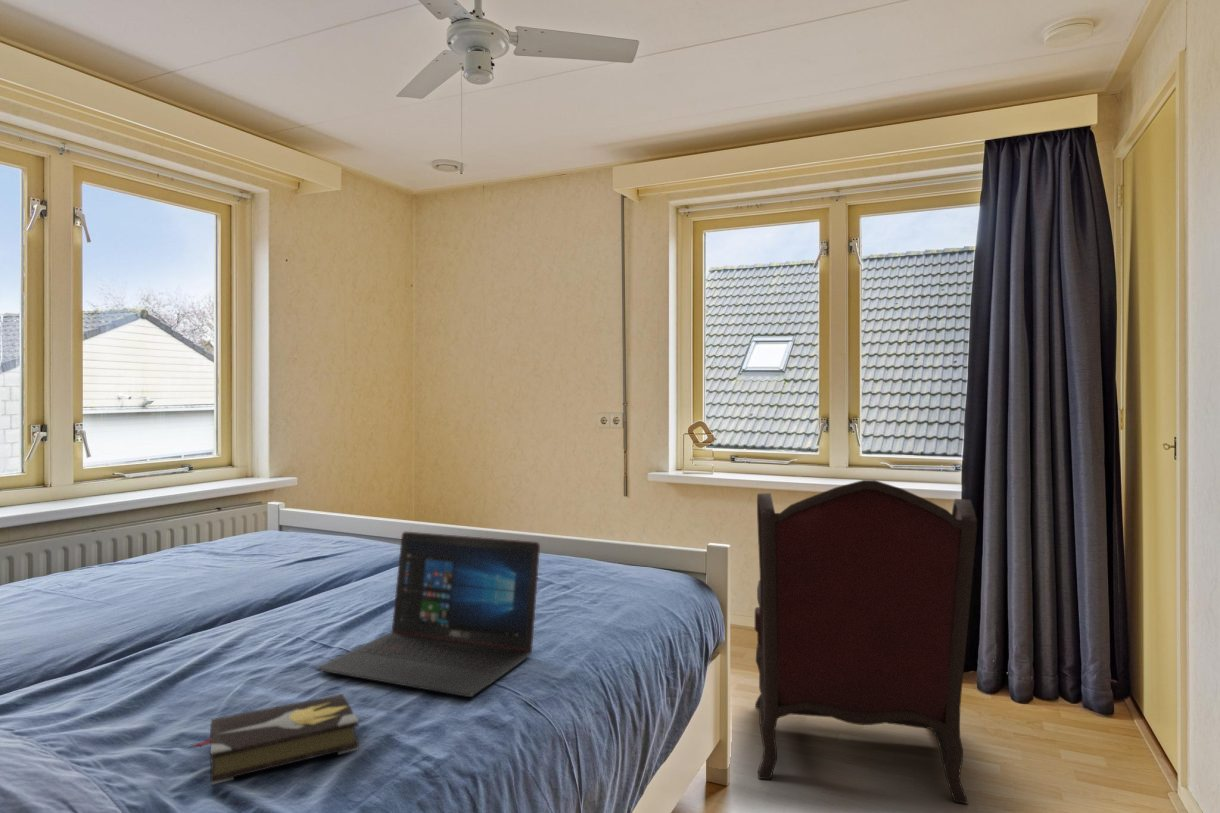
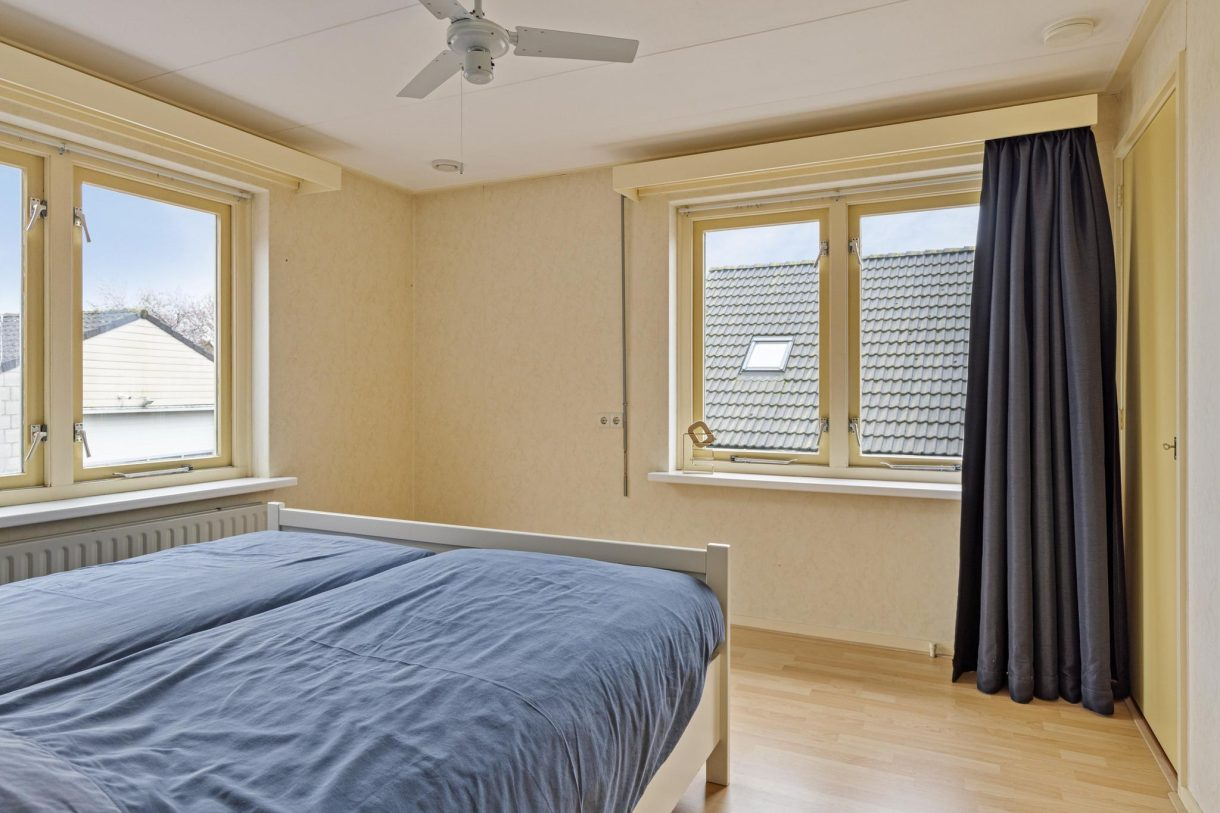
- armchair (853, 613)
- hardback book (283, 731)
- laptop (432, 604)
